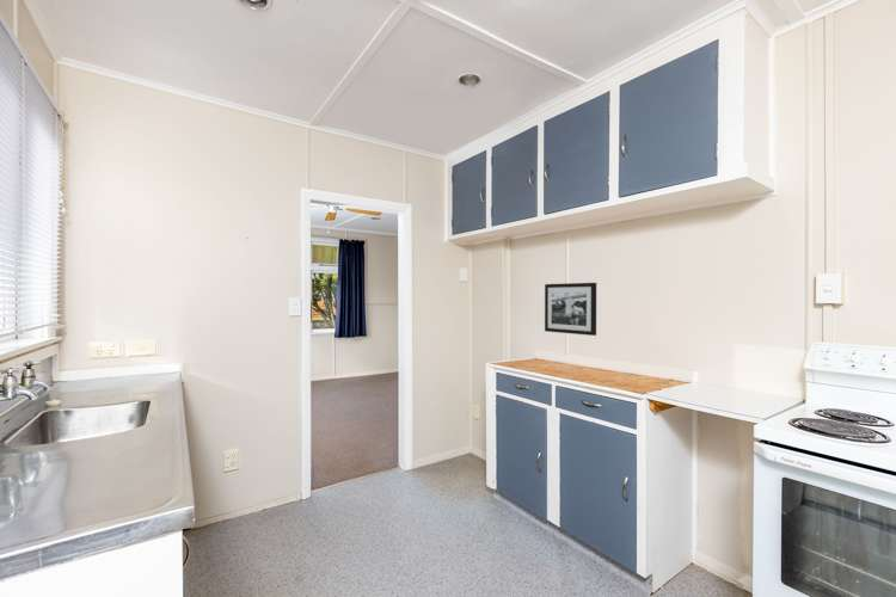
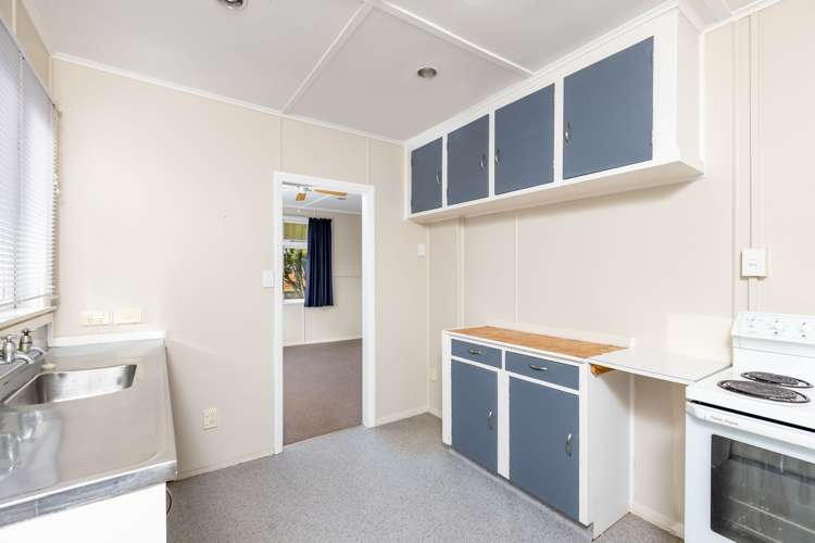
- picture frame (569, 308)
